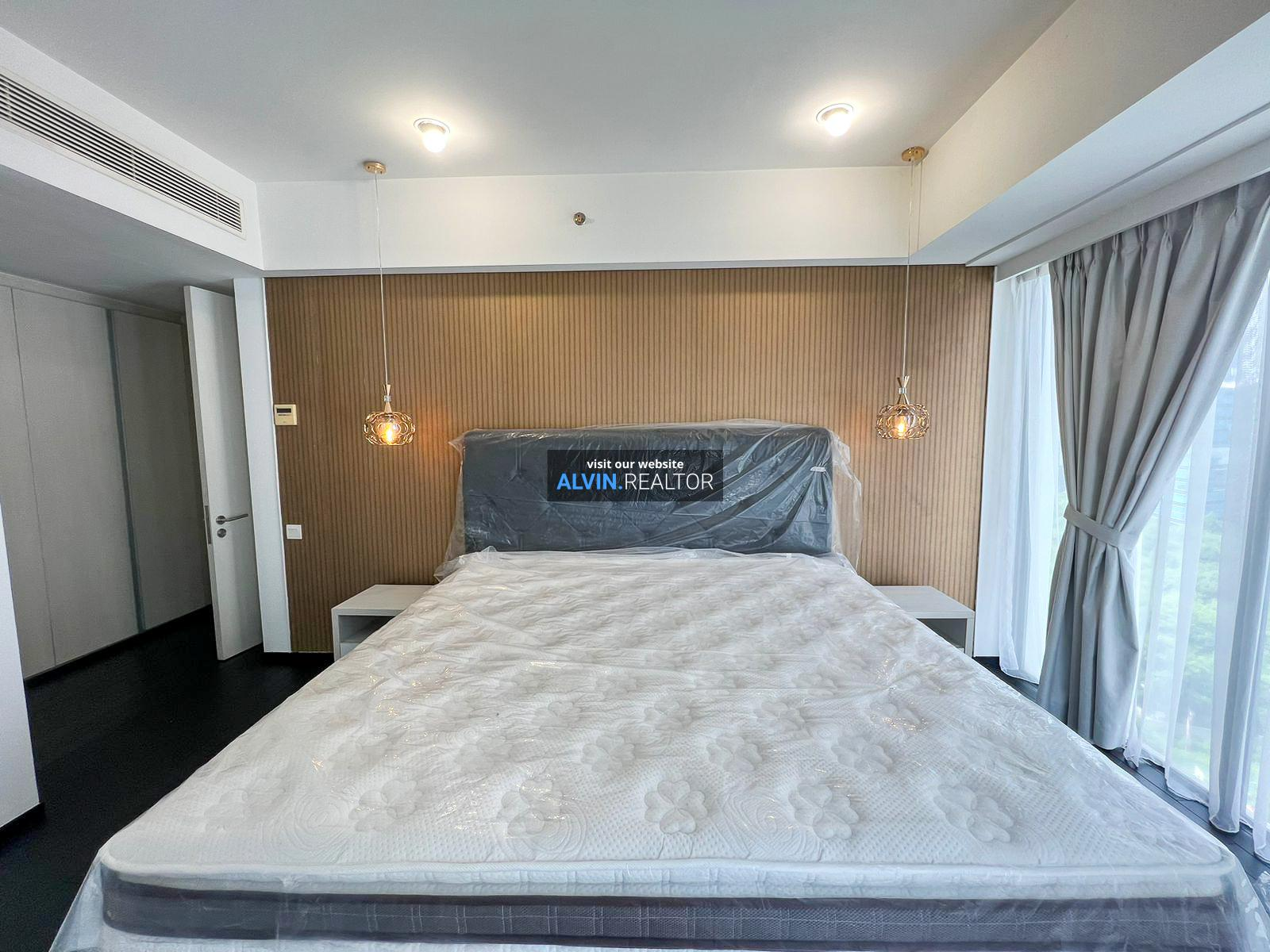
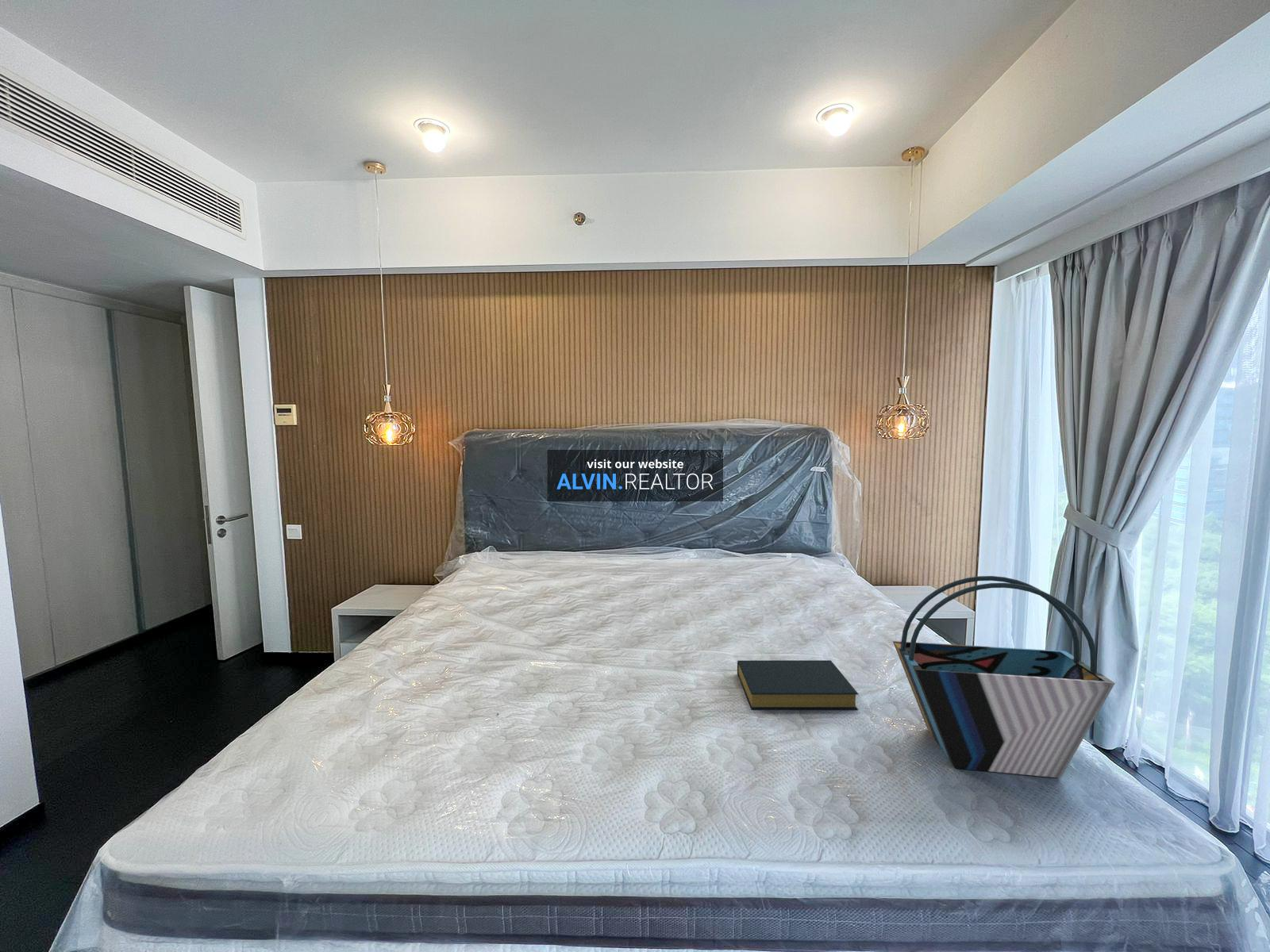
+ tote bag (993, 666)
+ hardback book (793, 682)
